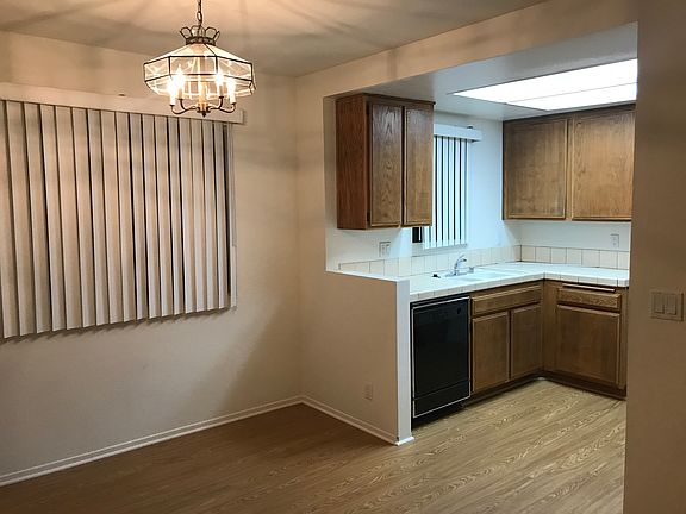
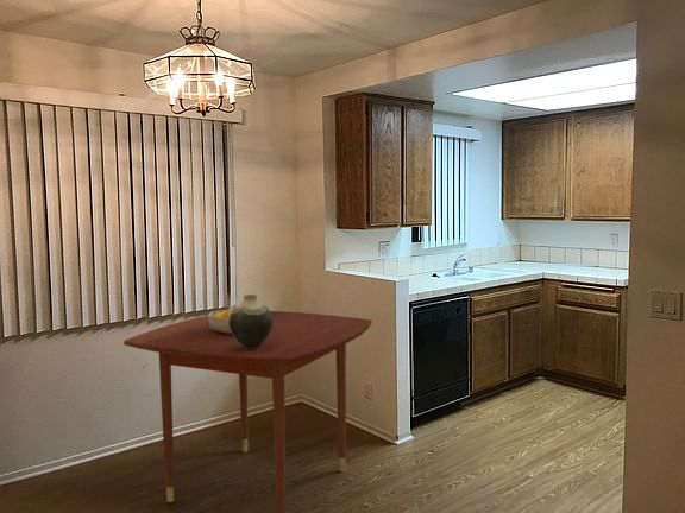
+ fruit bowl (230, 315)
+ vase (251, 321)
+ dining table (246, 407)
